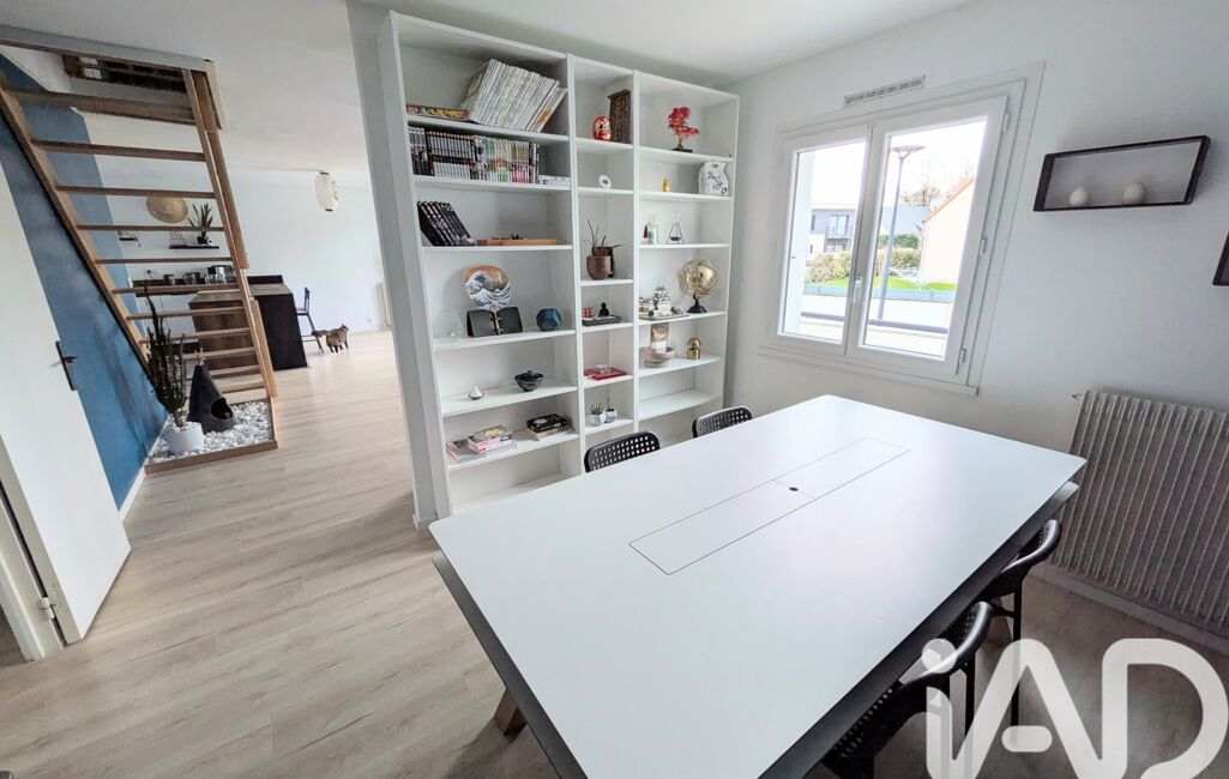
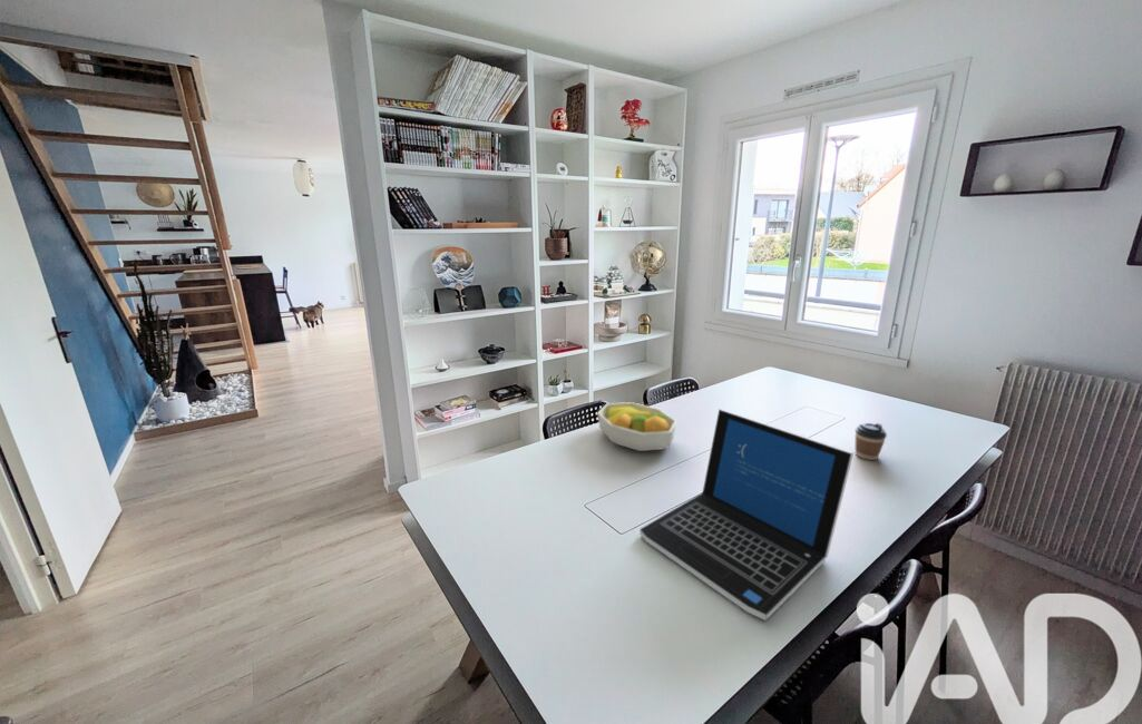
+ coffee cup (869, 439)
+ laptop (739, 497)
+ fruit bowl (635, 422)
